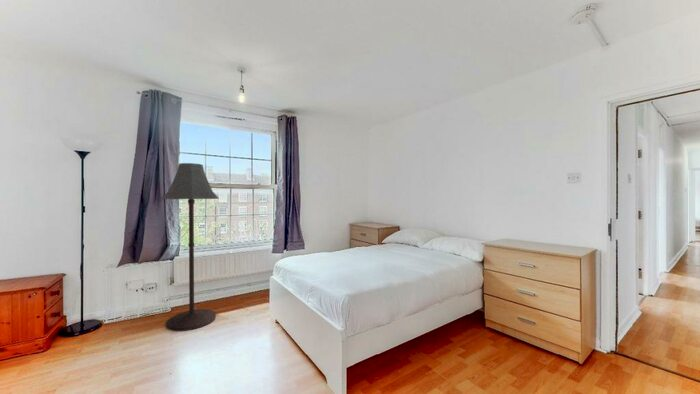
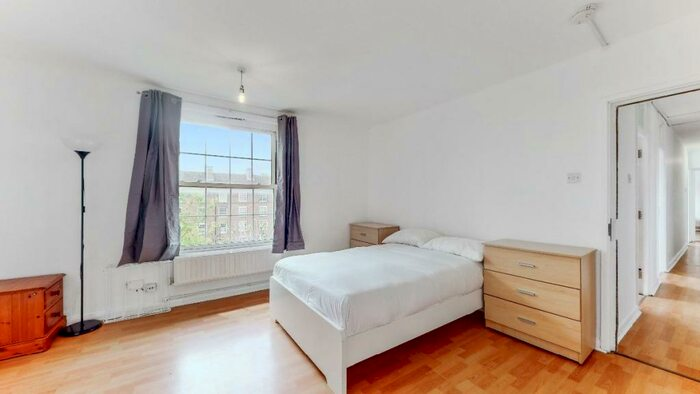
- floor lamp (191, 242)
